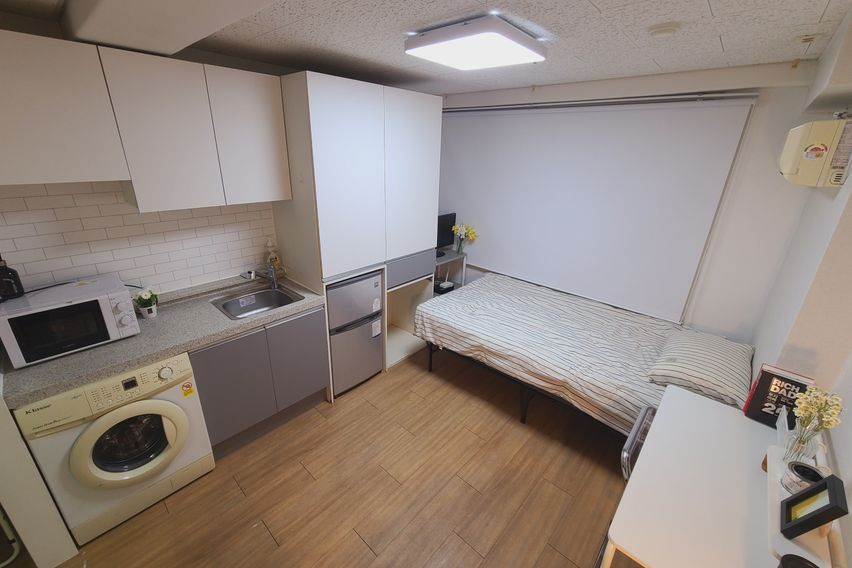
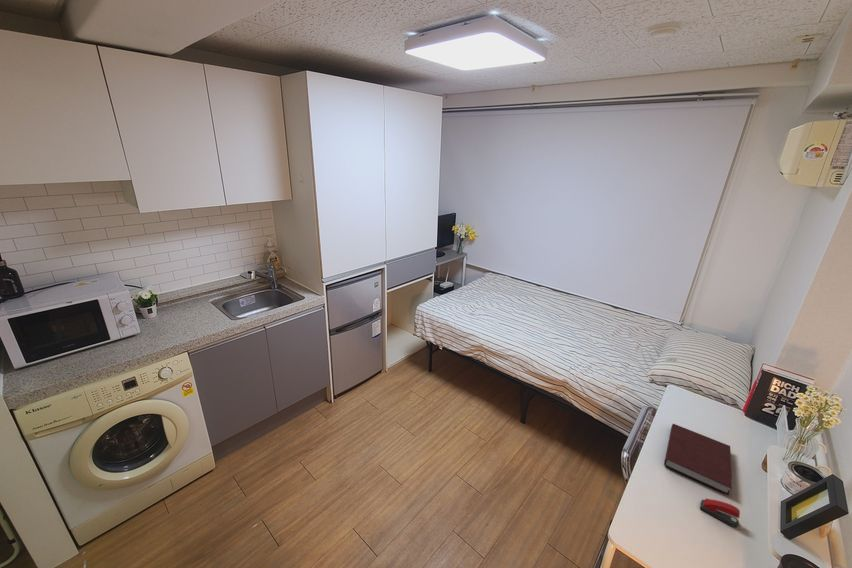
+ stapler (721, 509)
+ notebook (697, 455)
